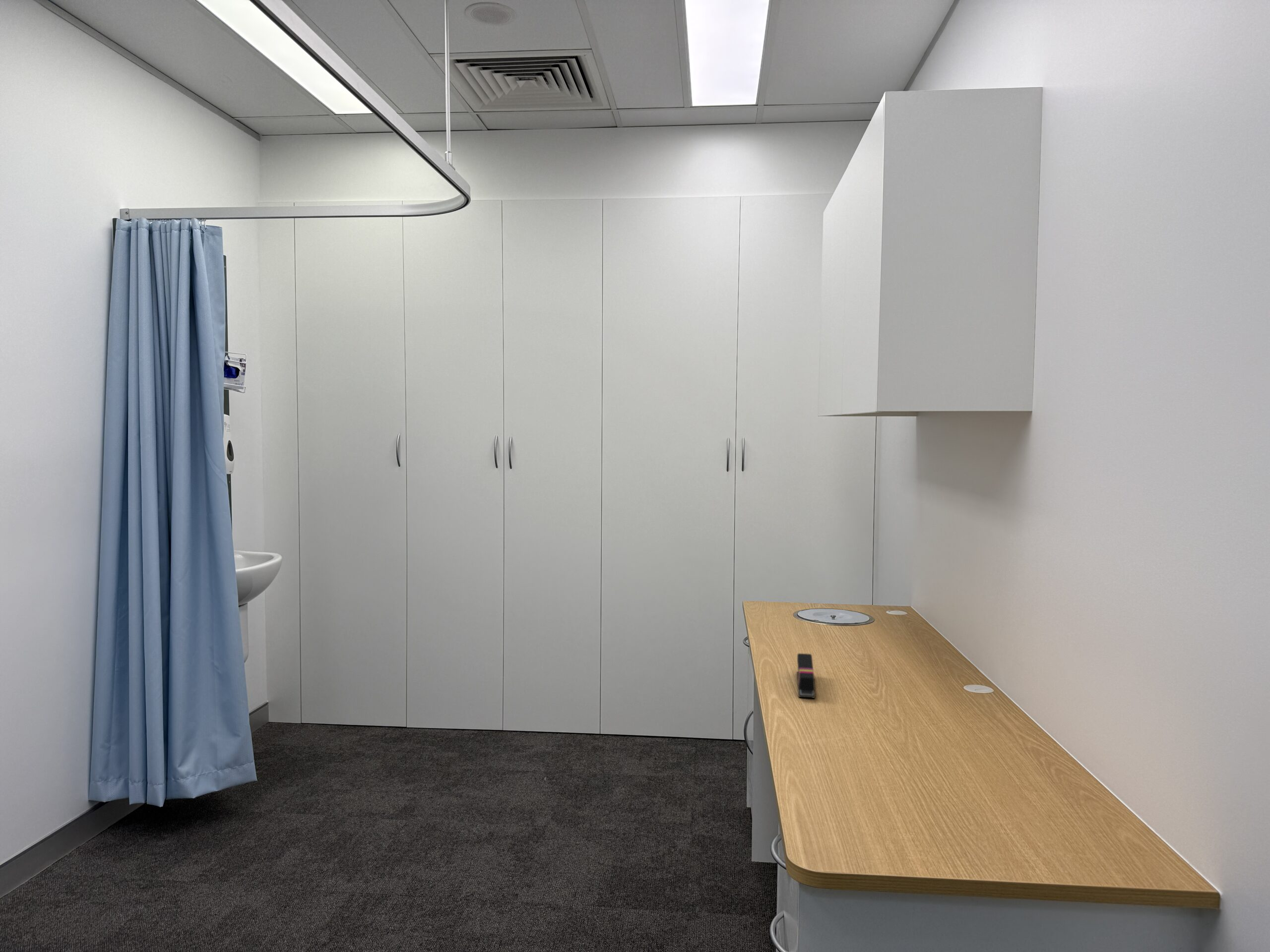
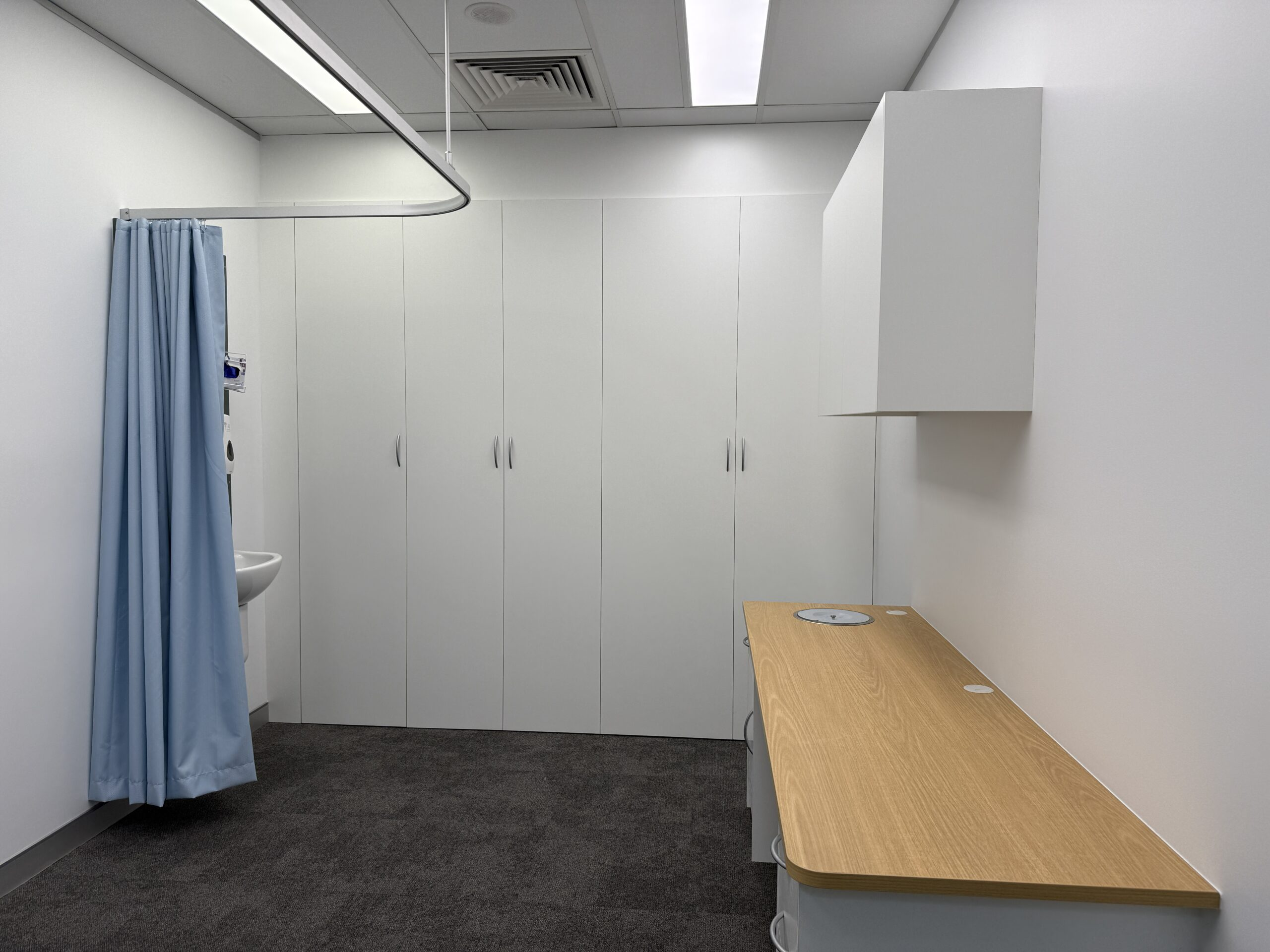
- stapler (805, 674)
